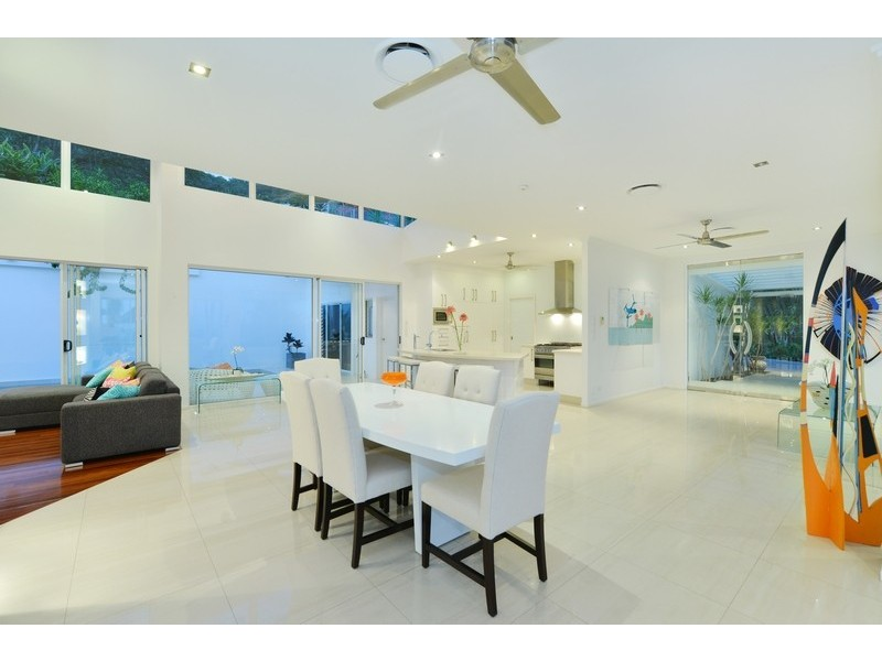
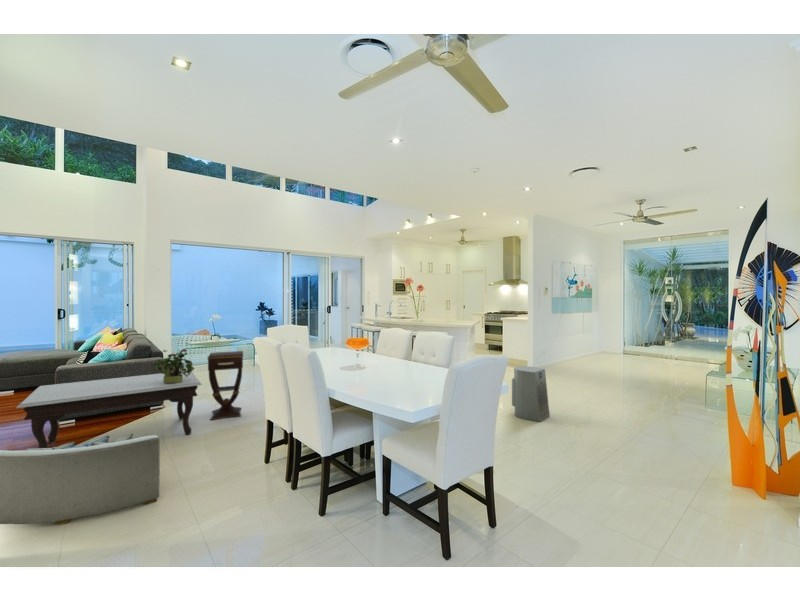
+ fan (528, 392)
+ potted plant (174, 364)
+ curved sofa (82, 468)
+ side table (226, 386)
+ coffee table (121, 406)
